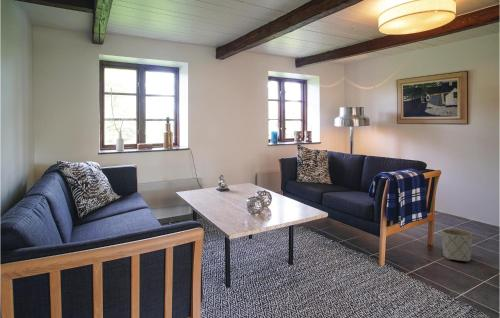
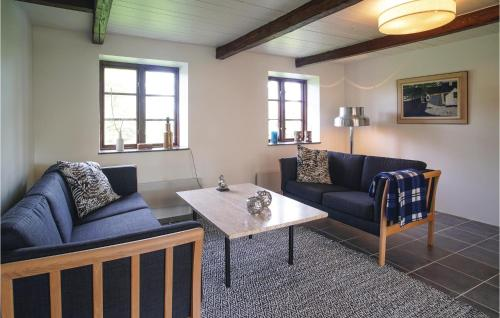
- planter (456, 245)
